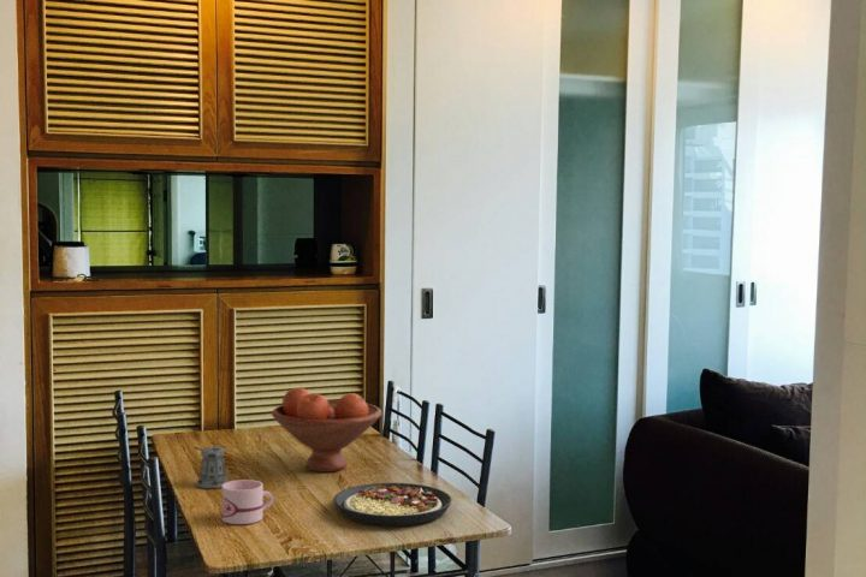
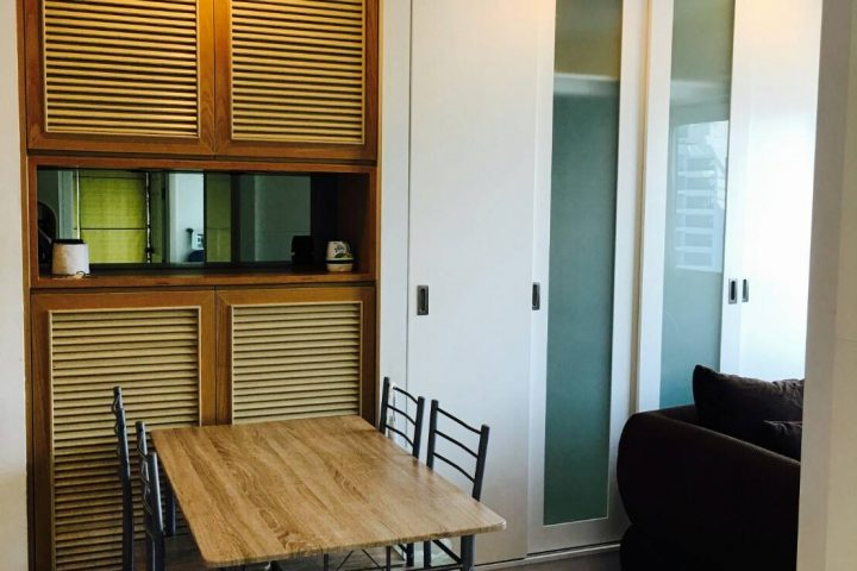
- plate (392, 500)
- fruit bowl (326, 427)
- pepper shaker (210, 464)
- mug (248, 500)
